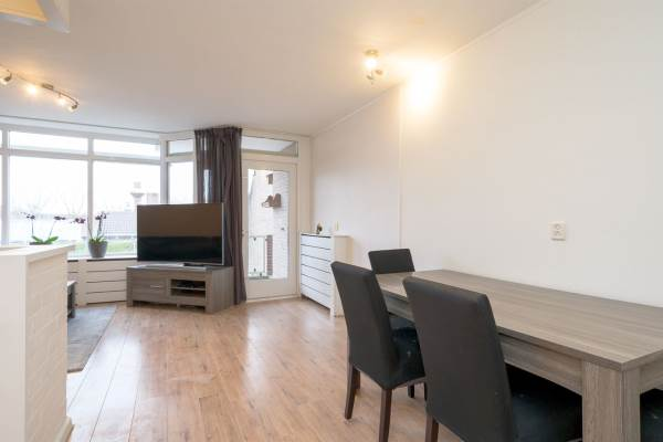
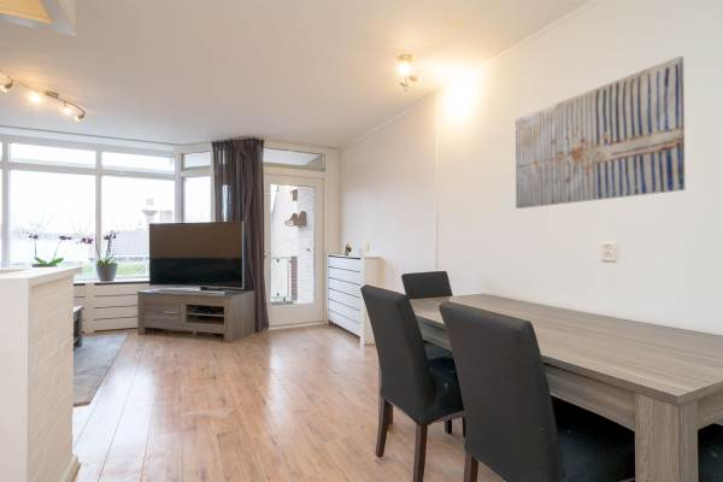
+ wall art (582, 147)
